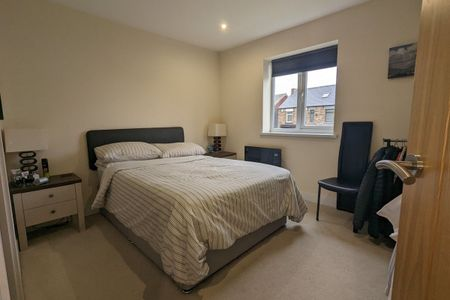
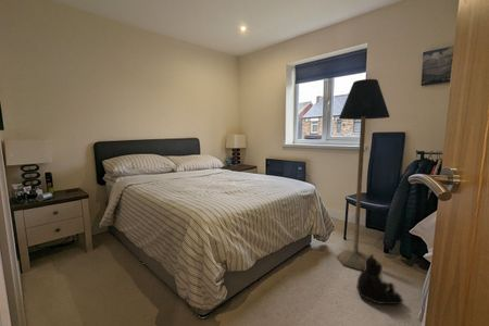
+ floor lamp (360, 175)
+ plush toy (378, 277)
